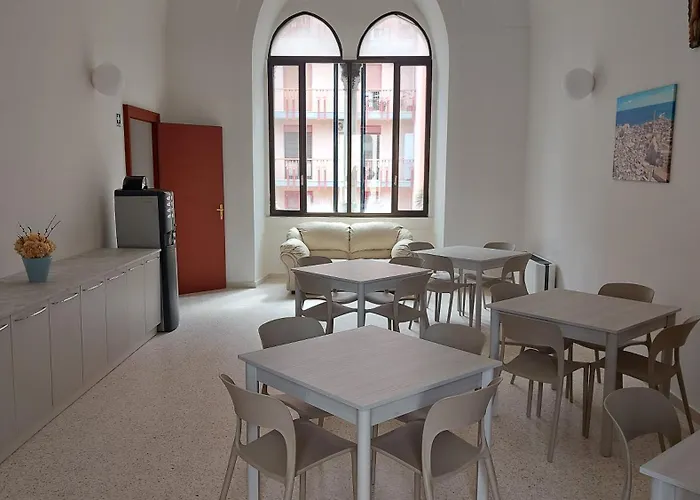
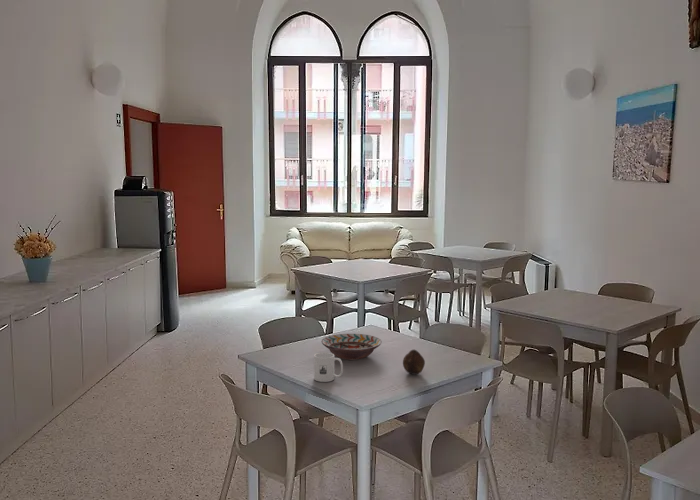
+ fruit (413, 360)
+ mug (328, 367)
+ decorative bowl (351, 348)
